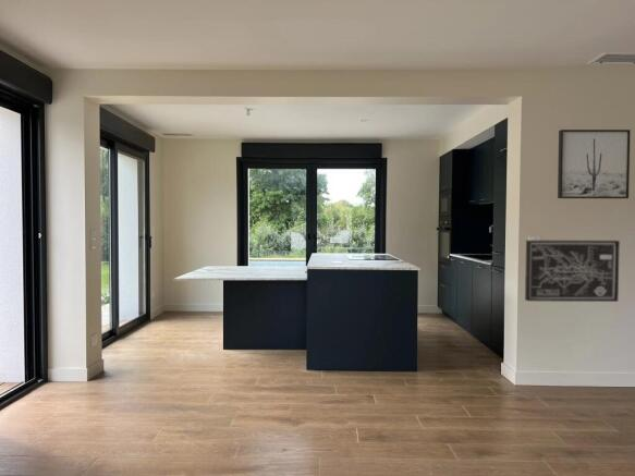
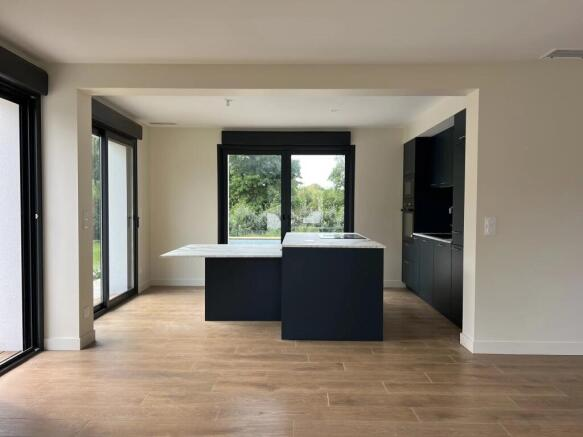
- wall art (571, 270)
- wall art (594, 163)
